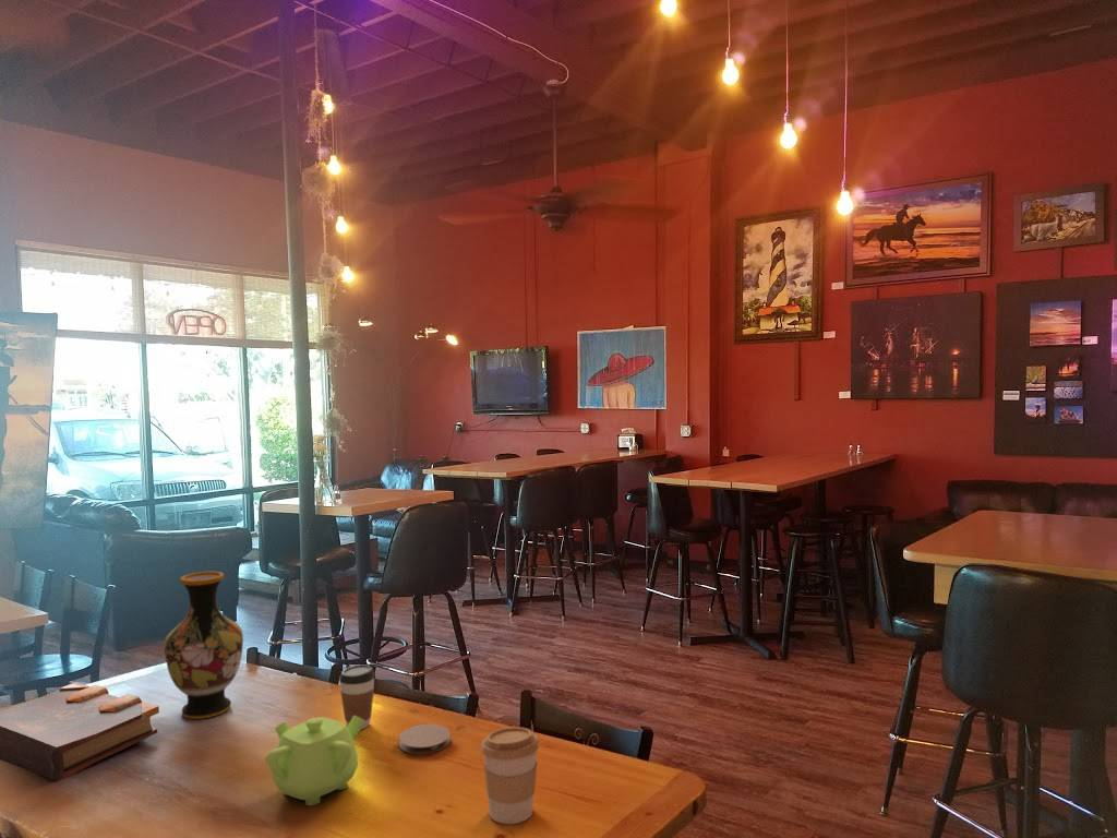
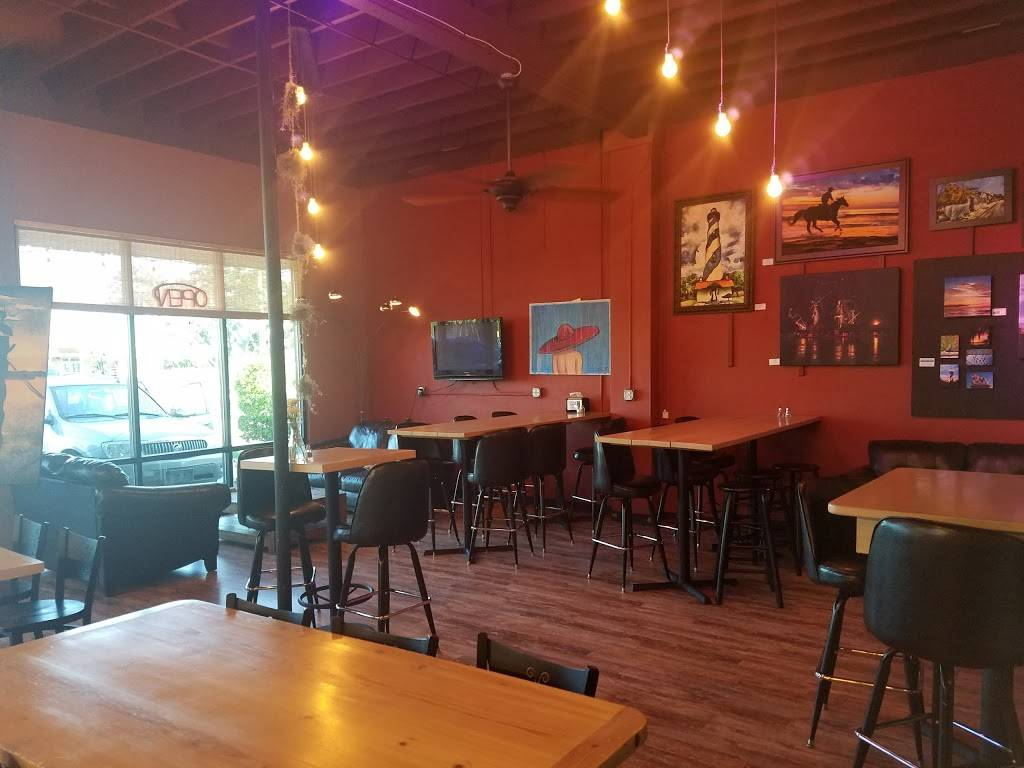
- teapot (315, 752)
- coffee cup (509, 771)
- book (67, 727)
- coffee cup (357, 697)
- vase (204, 643)
- coaster (424, 738)
